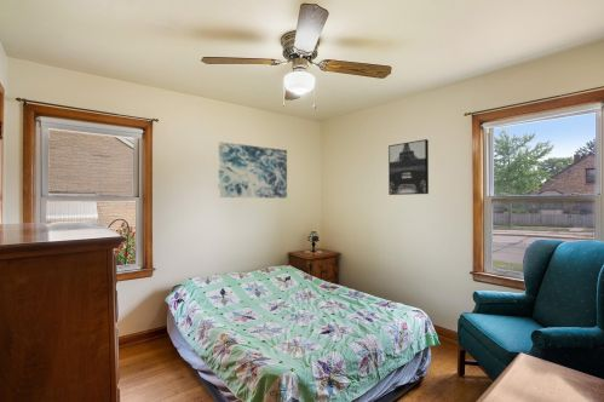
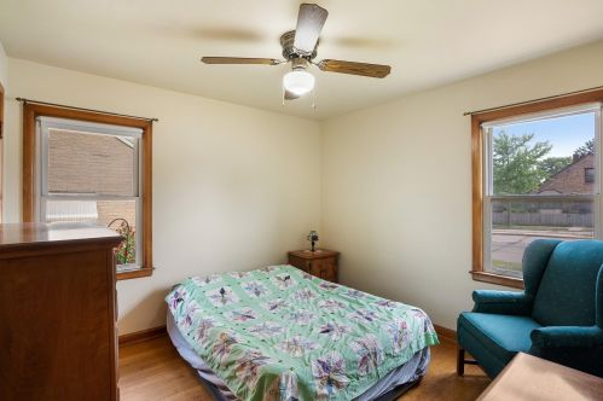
- wall art (407, 168)
- wall art (254, 172)
